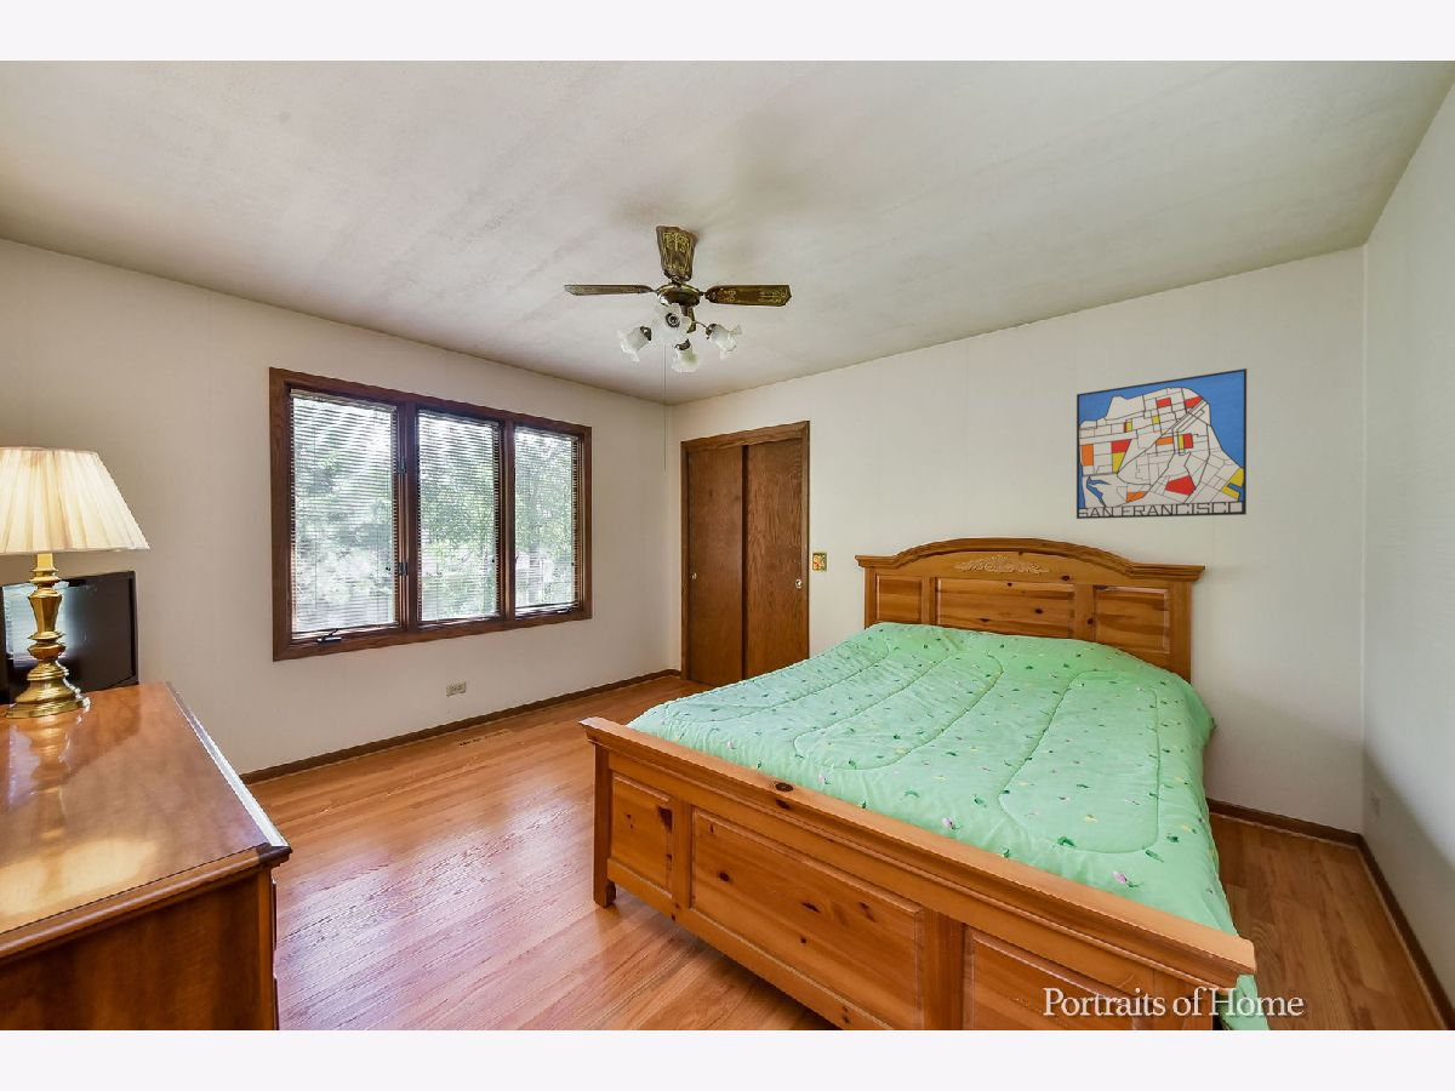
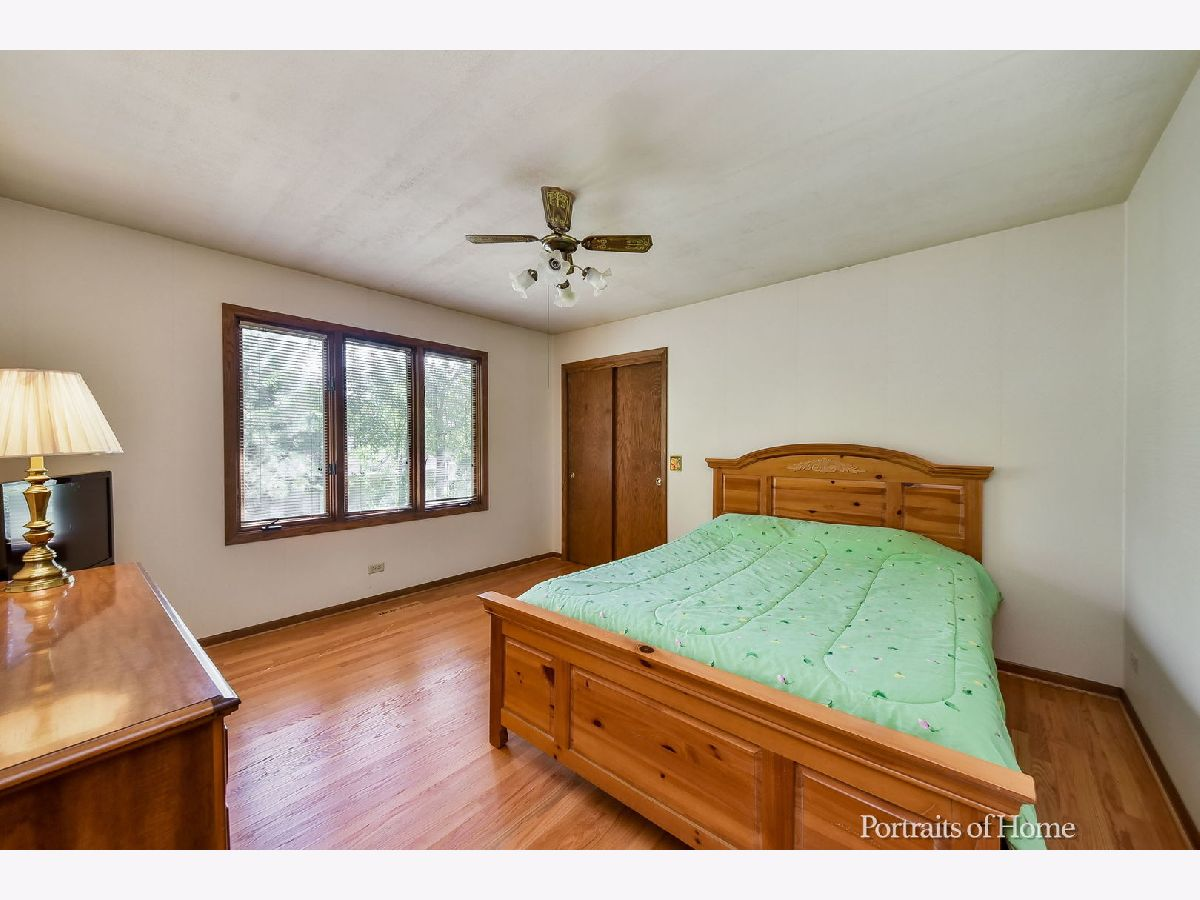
- wall art (1154, 450)
